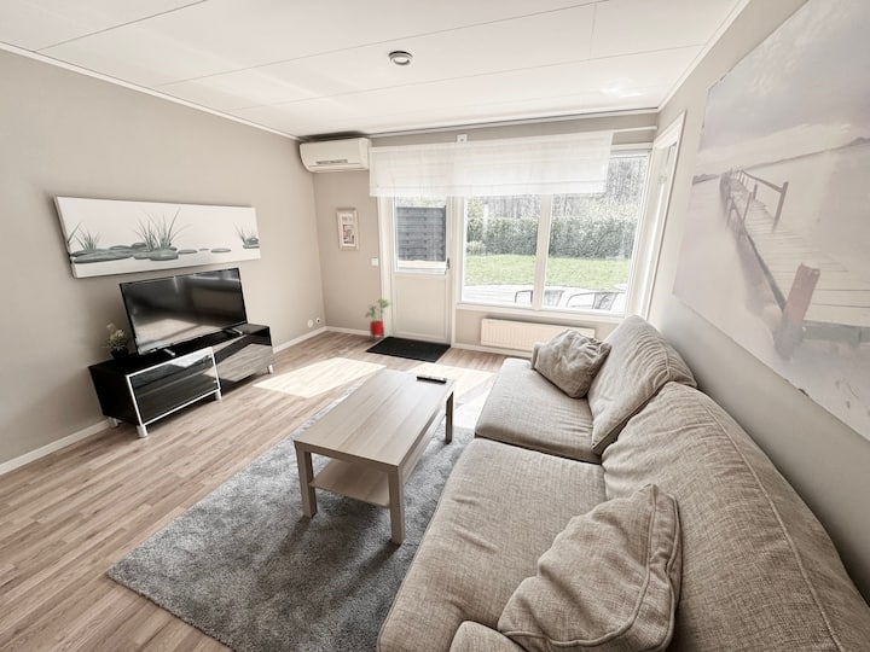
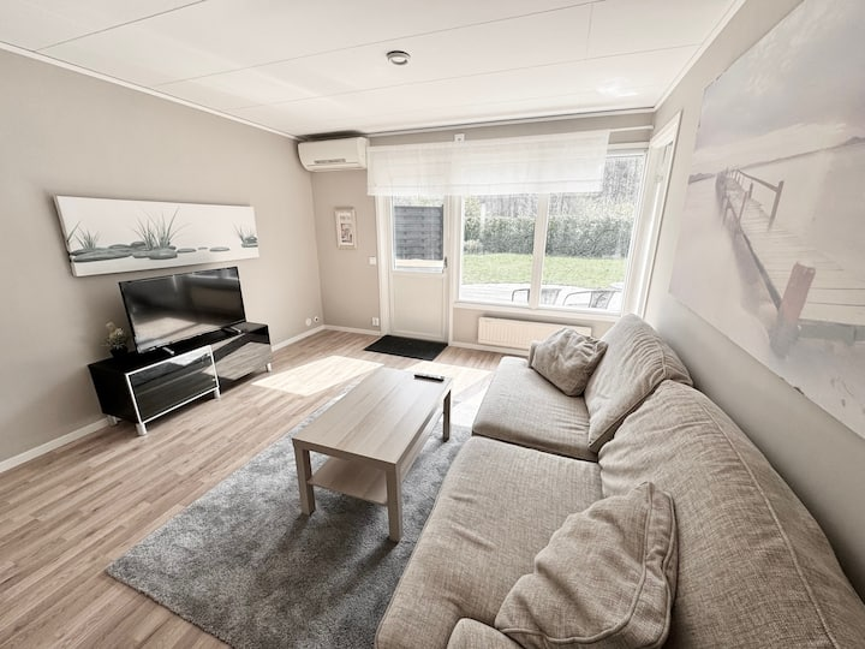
- house plant (377, 320)
